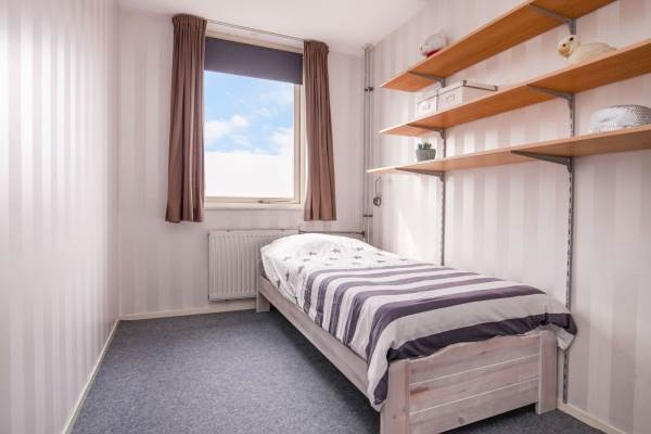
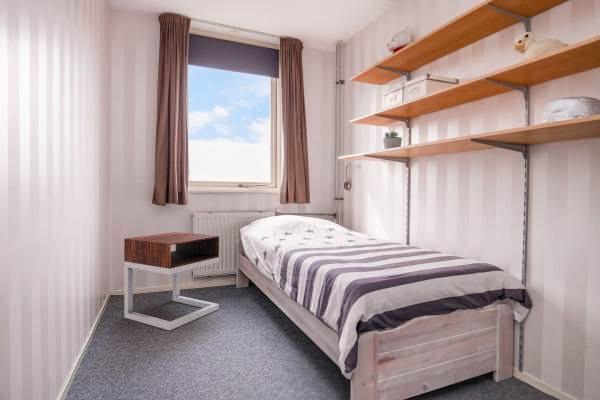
+ nightstand (173, 275)
